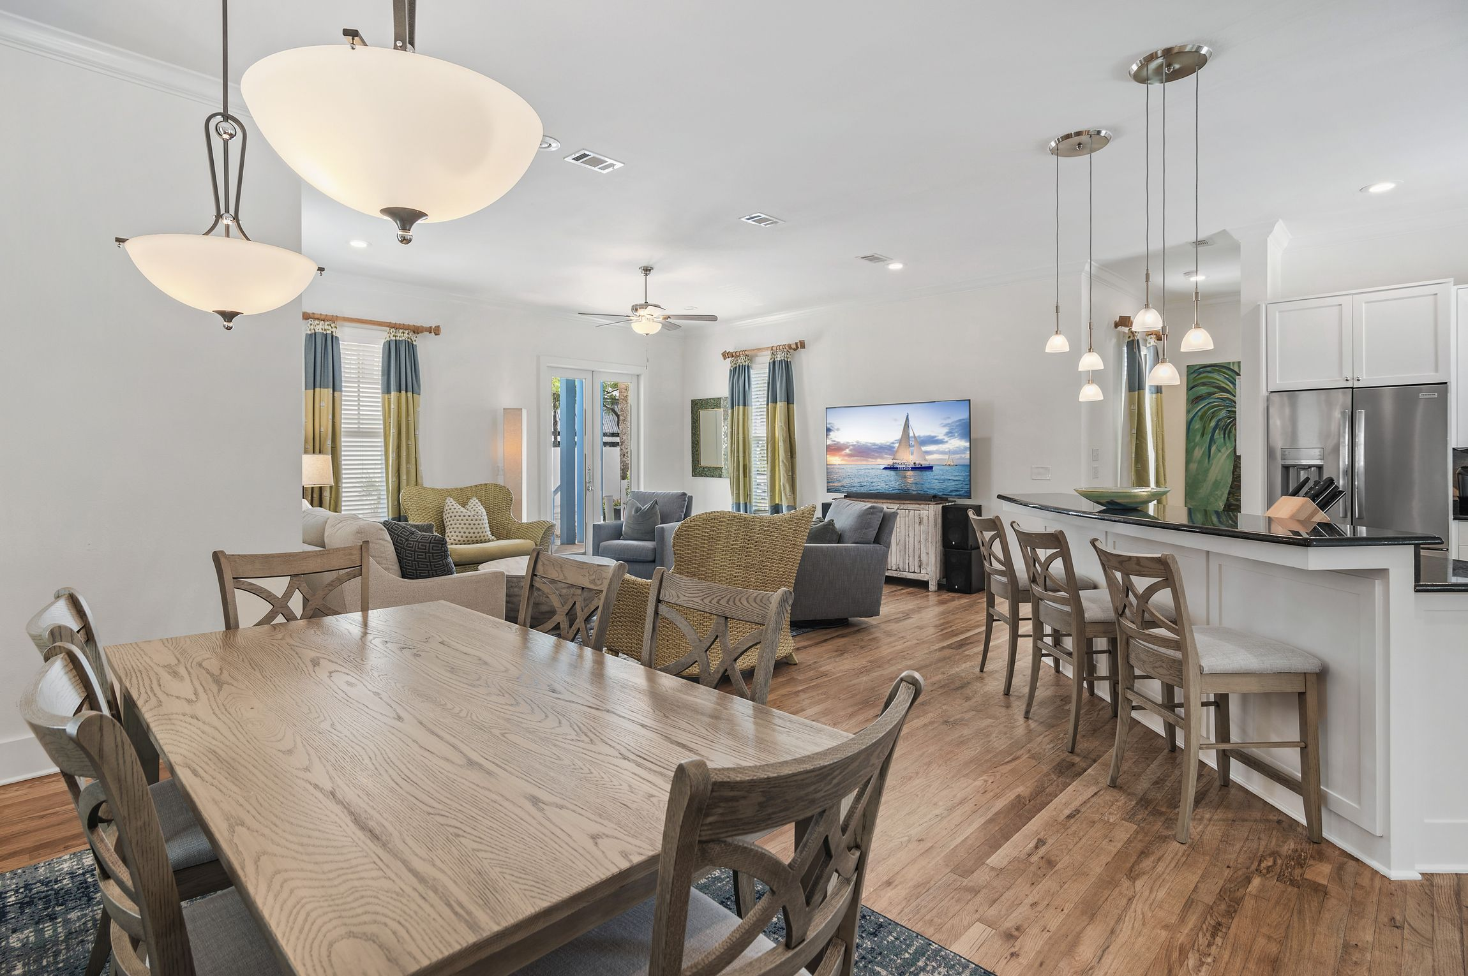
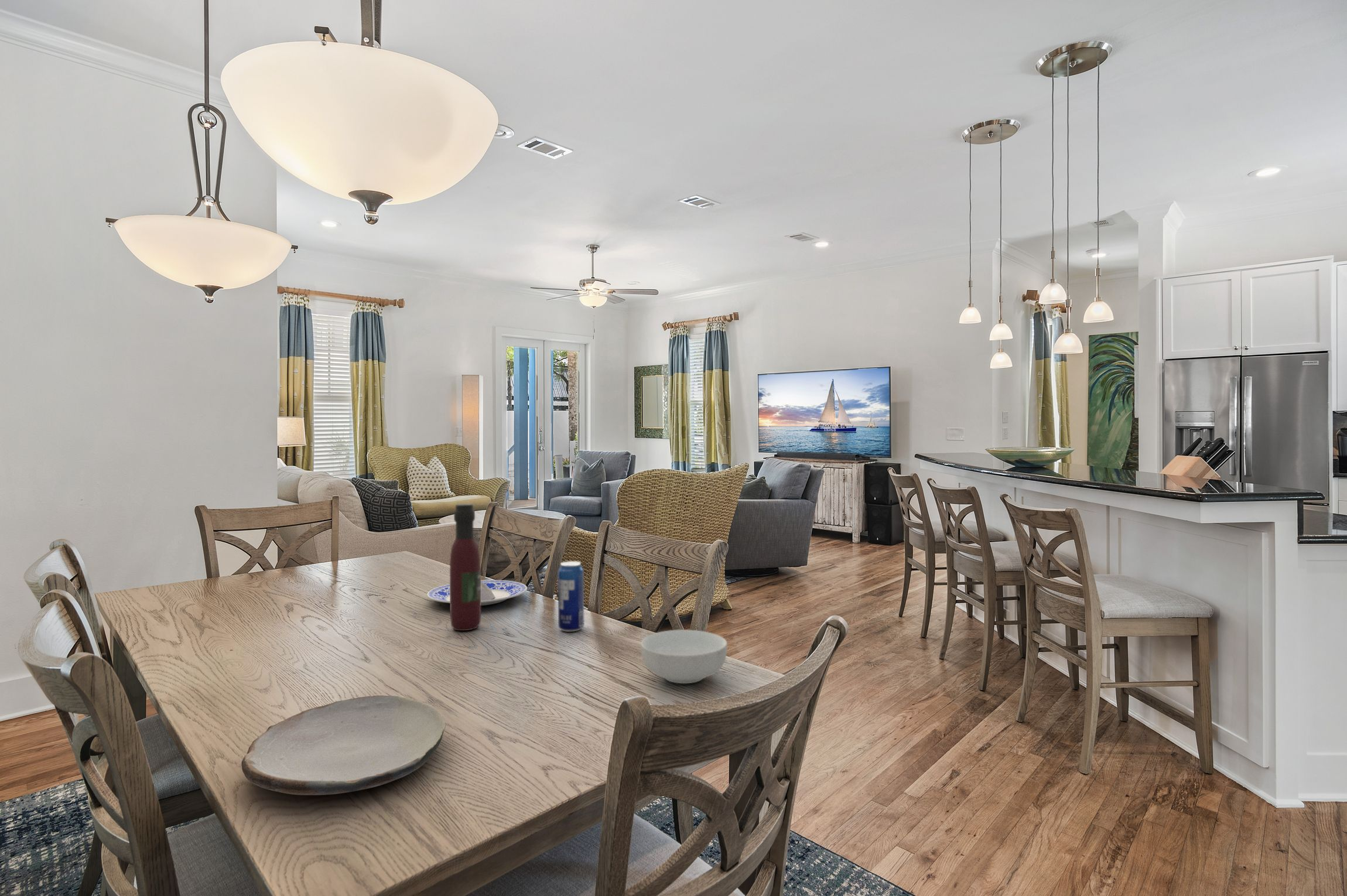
+ beverage can (570, 596)
+ cereal bowl (684, 659)
+ wine bottle (465, 566)
+ plate (350, 744)
+ plate (481, 590)
